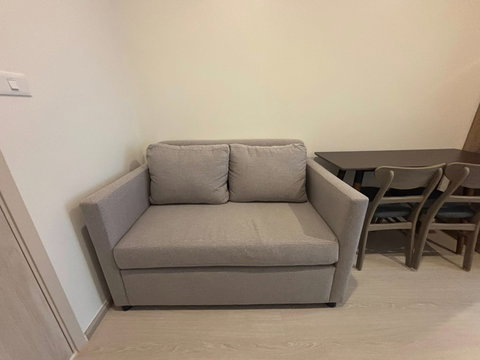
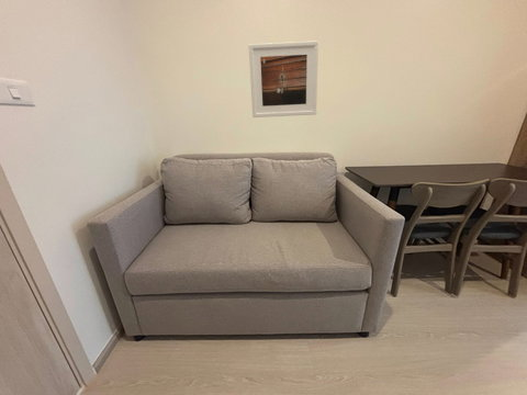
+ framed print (283, 81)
